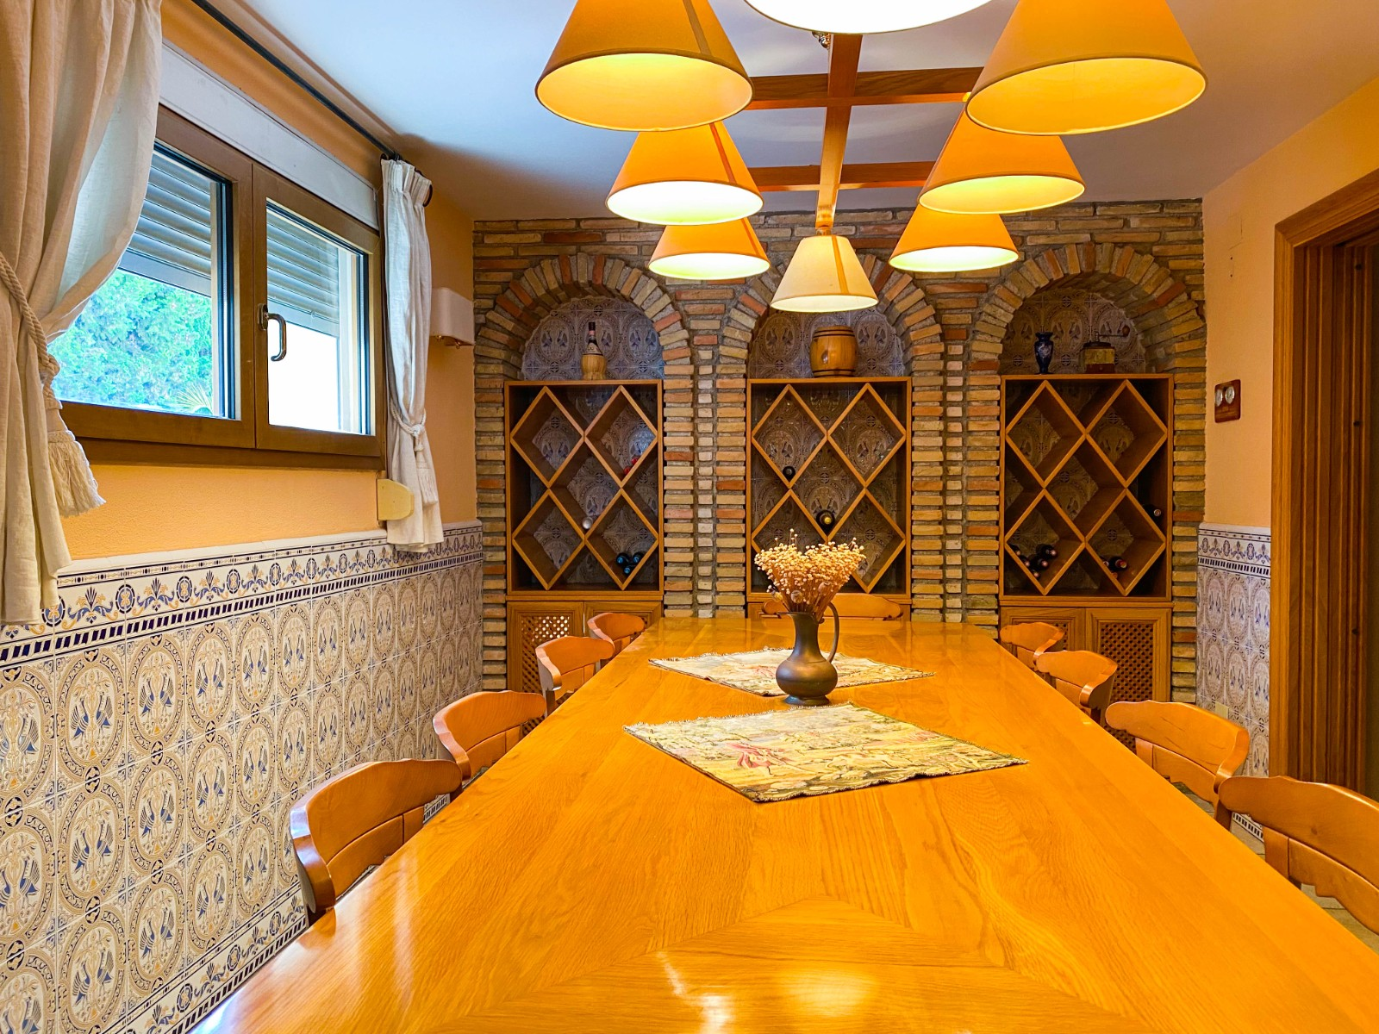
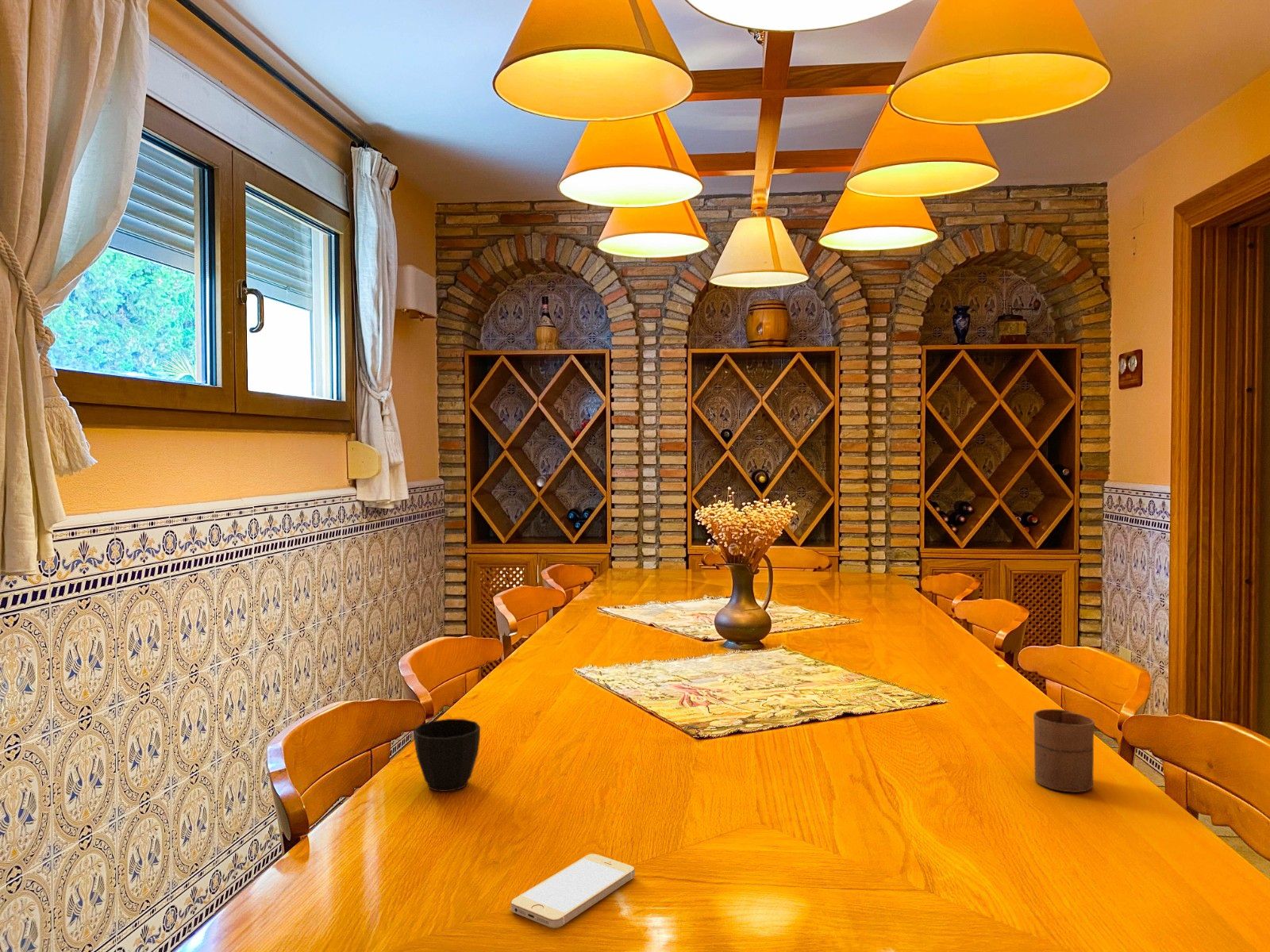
+ cup (449, 754)
+ cup (1063, 749)
+ smartphone (575, 888)
